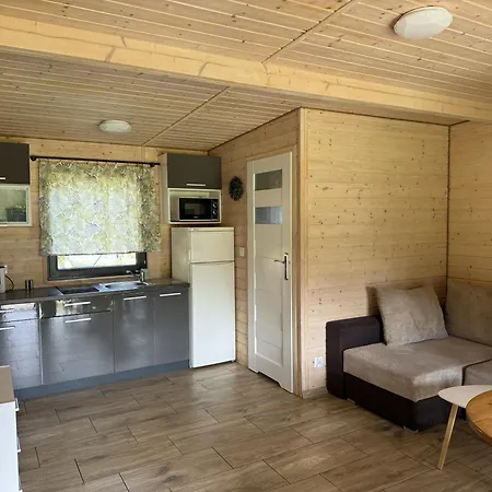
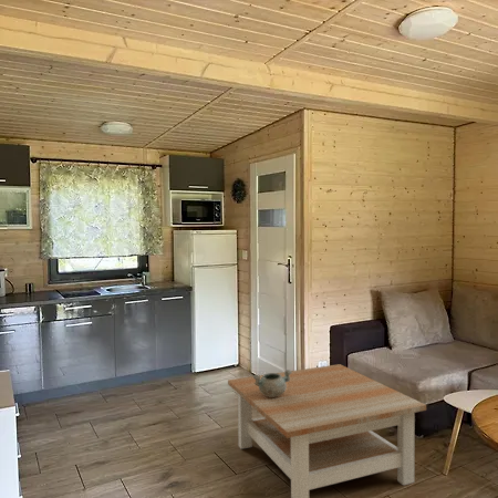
+ coffee table (319, 426)
+ decorative bowl (271, 383)
